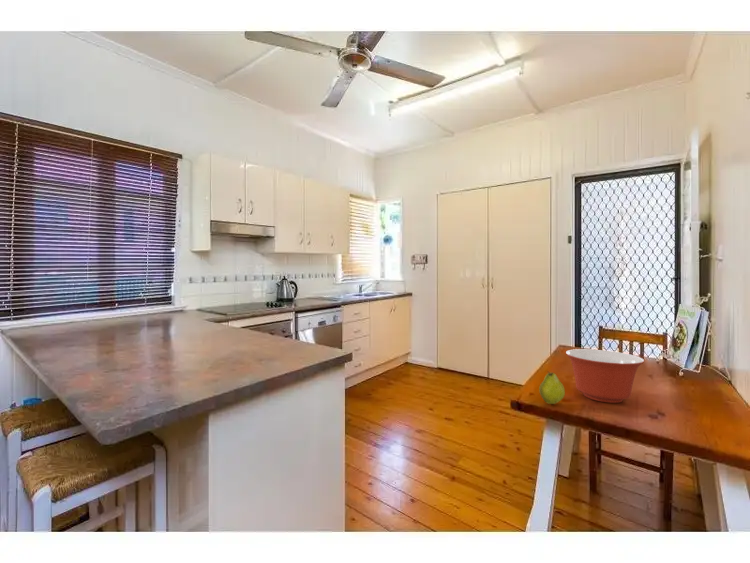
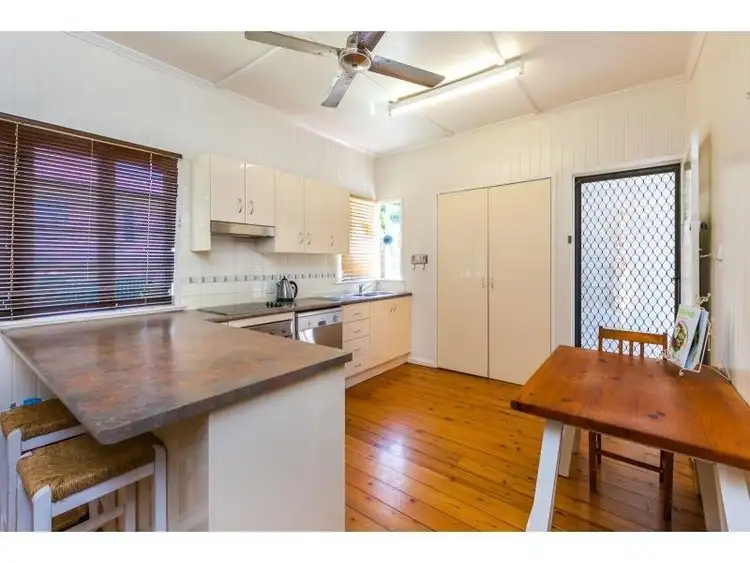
- mixing bowl (602, 376)
- fruit (551, 387)
